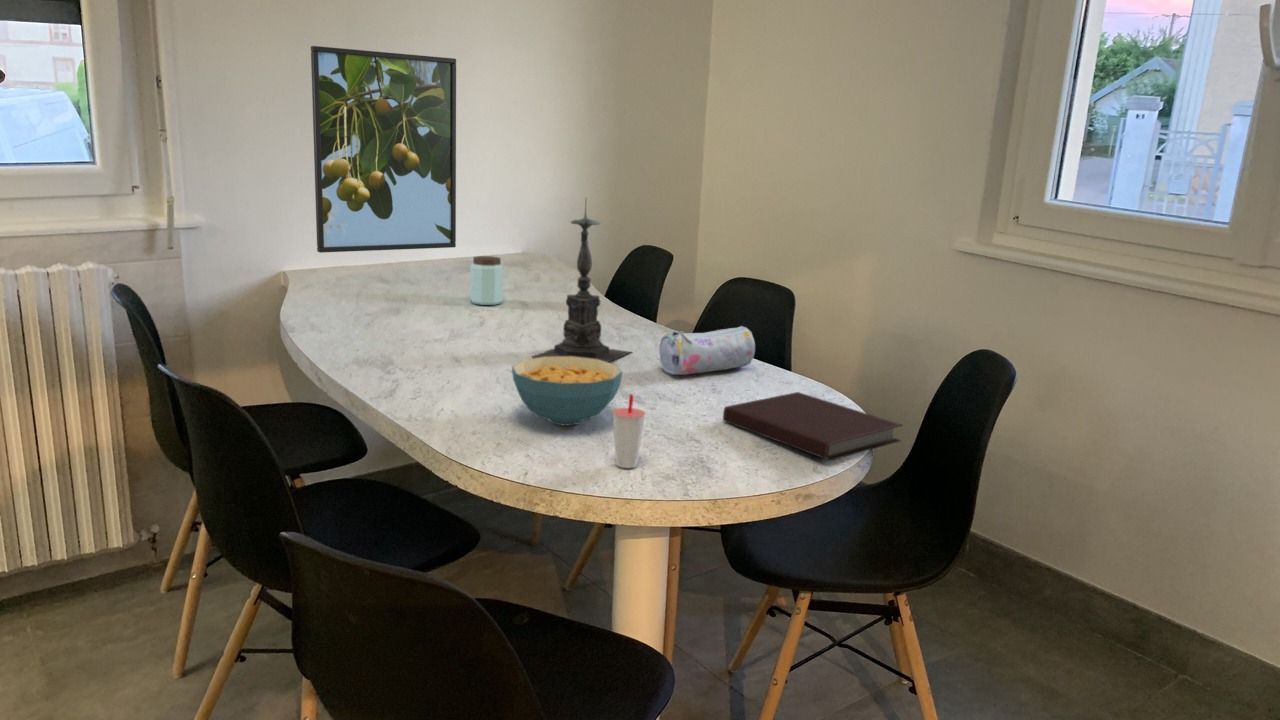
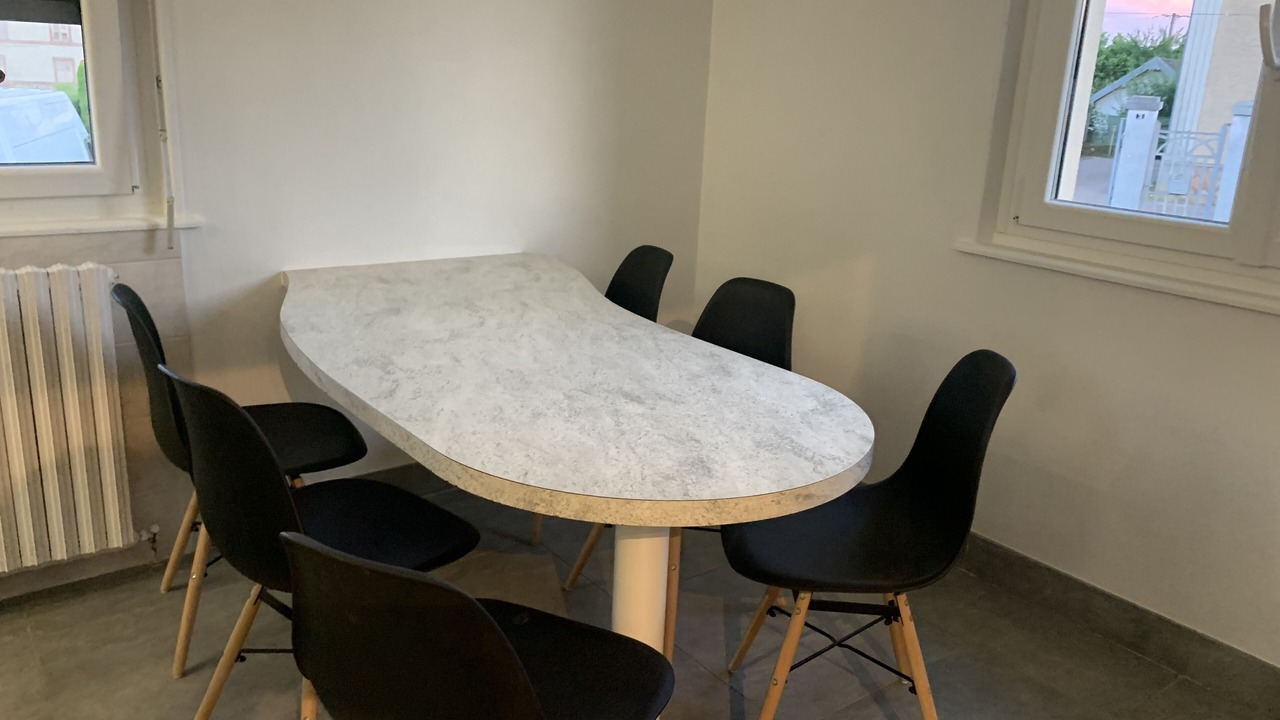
- cup (628, 429)
- pencil case (706, 349)
- candle holder (585, 277)
- notebook (811, 423)
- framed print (388, 153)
- peanut butter (486, 280)
- cereal bowl (566, 395)
